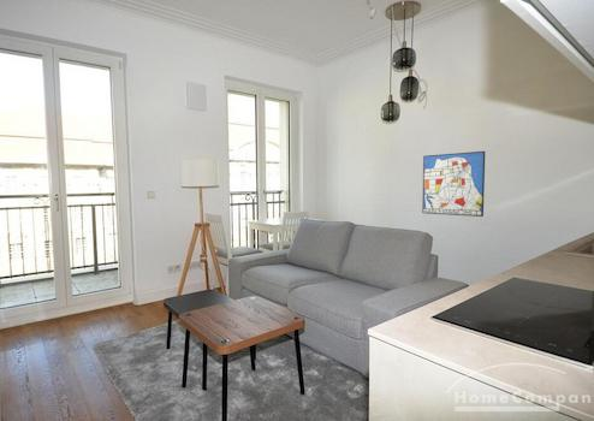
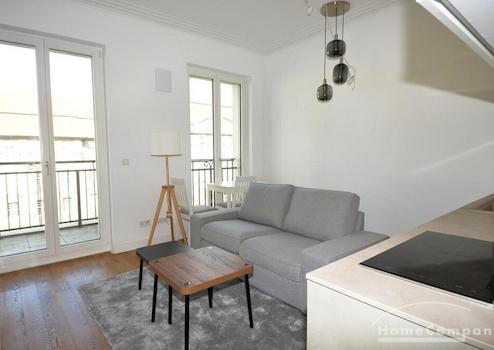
- wall art (451, 184)
